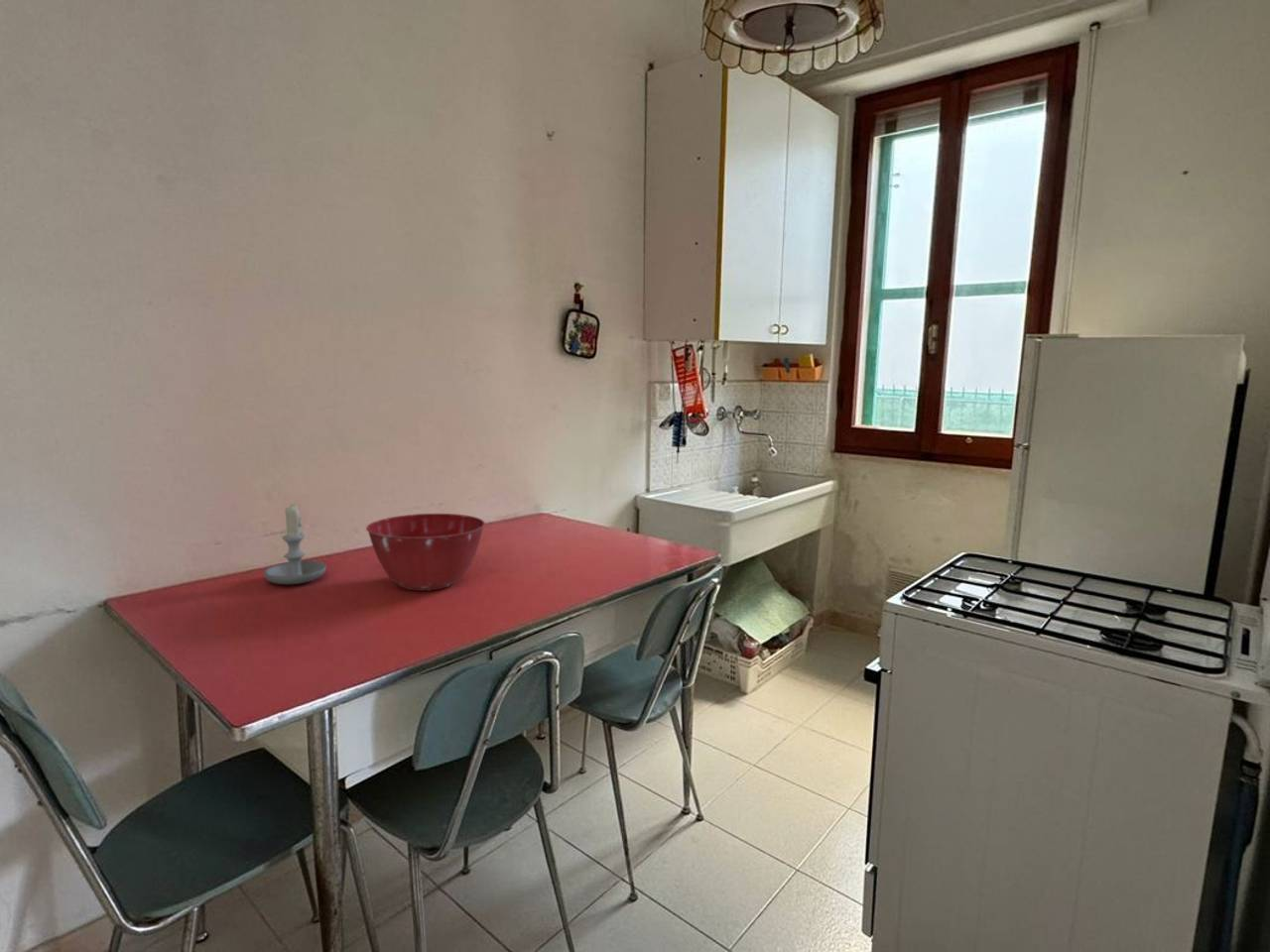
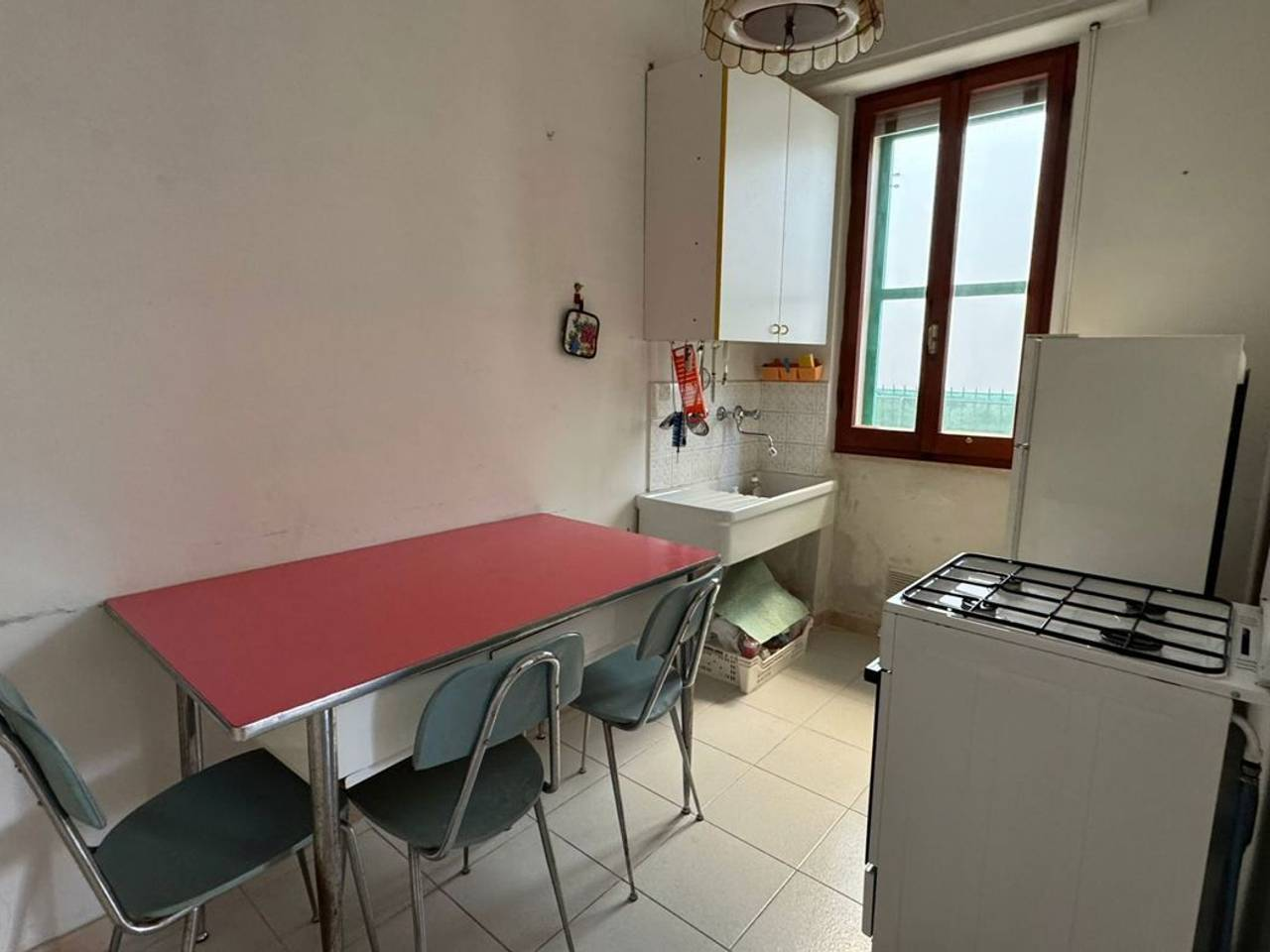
- mixing bowl (428, 552)
- candle (294, 541)
